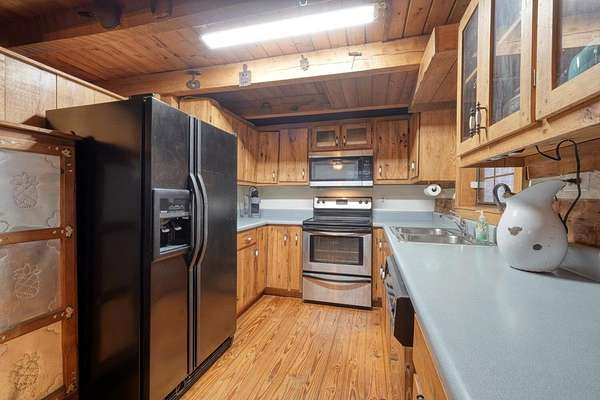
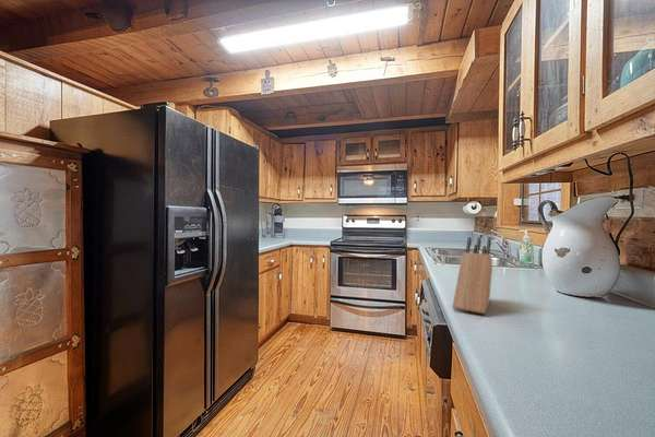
+ knife block (474, 270)
